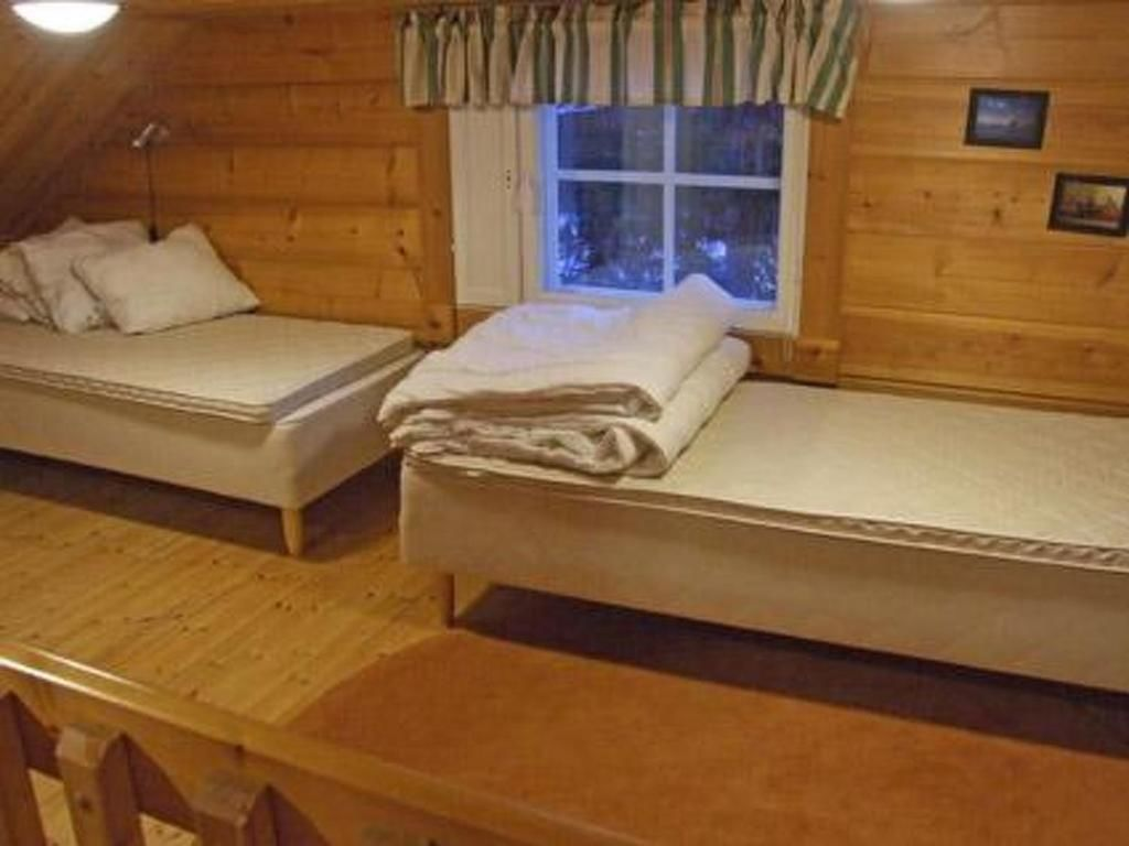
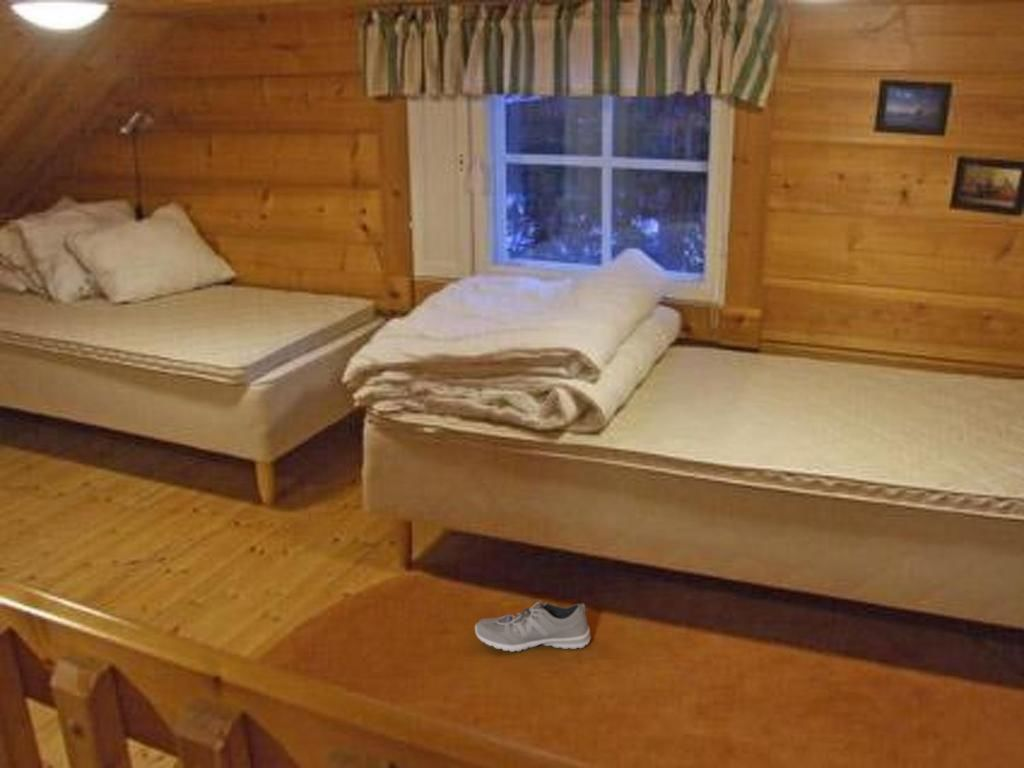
+ sneaker (532, 619)
